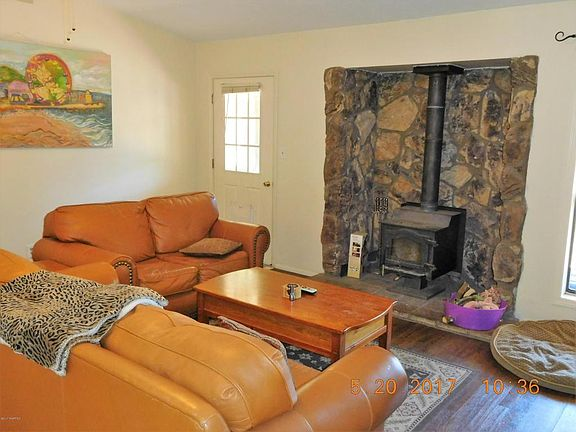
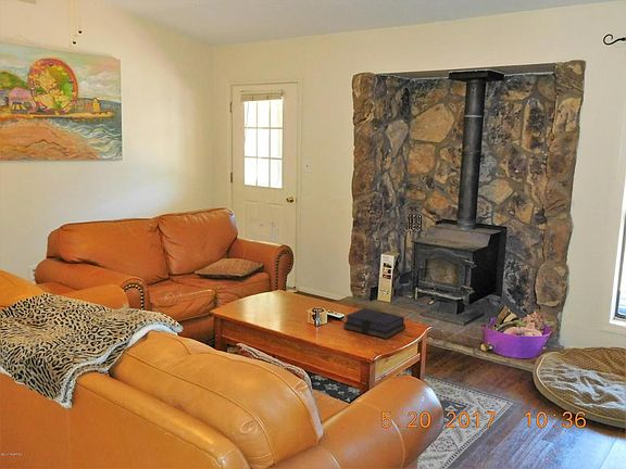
+ book (374, 321)
